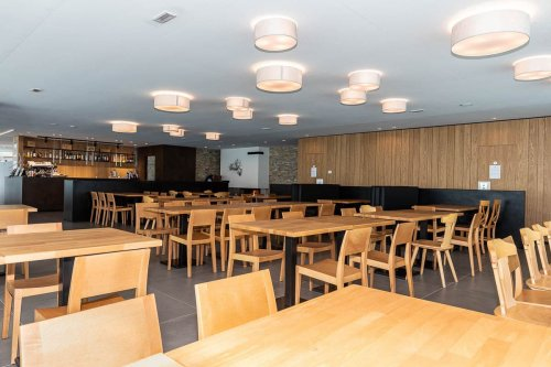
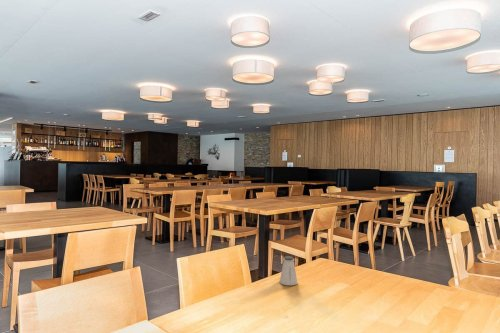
+ saltshaker (288, 269)
